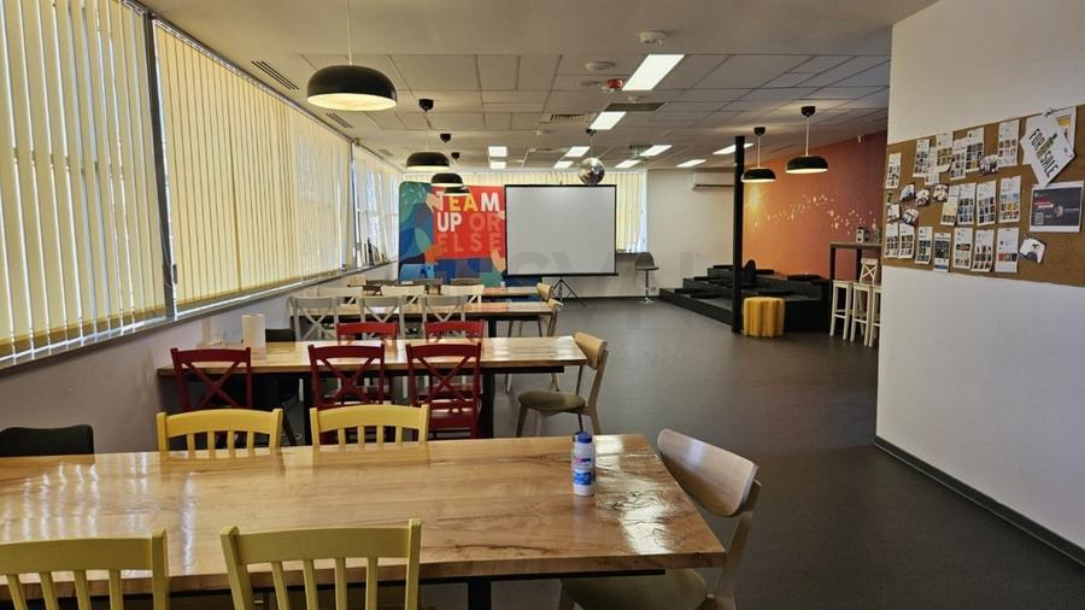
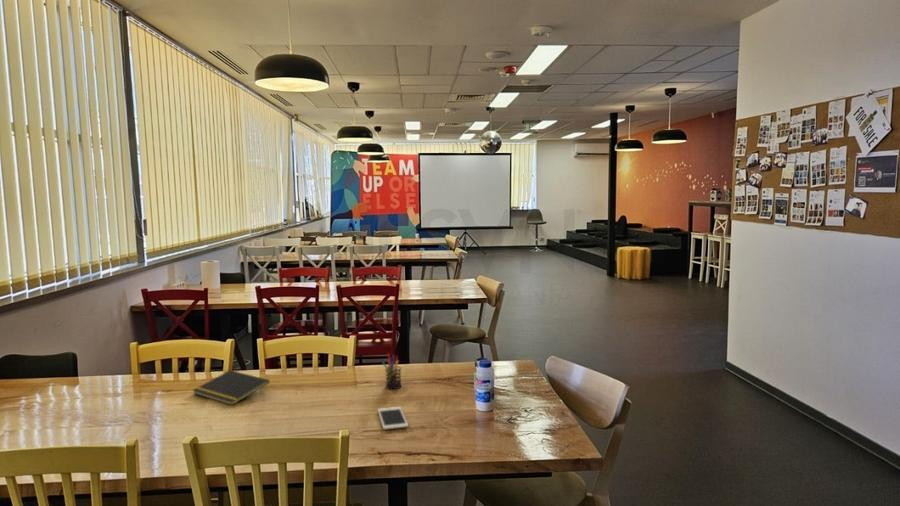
+ pen holder (391, 371)
+ cell phone (392, 417)
+ notepad (231, 386)
